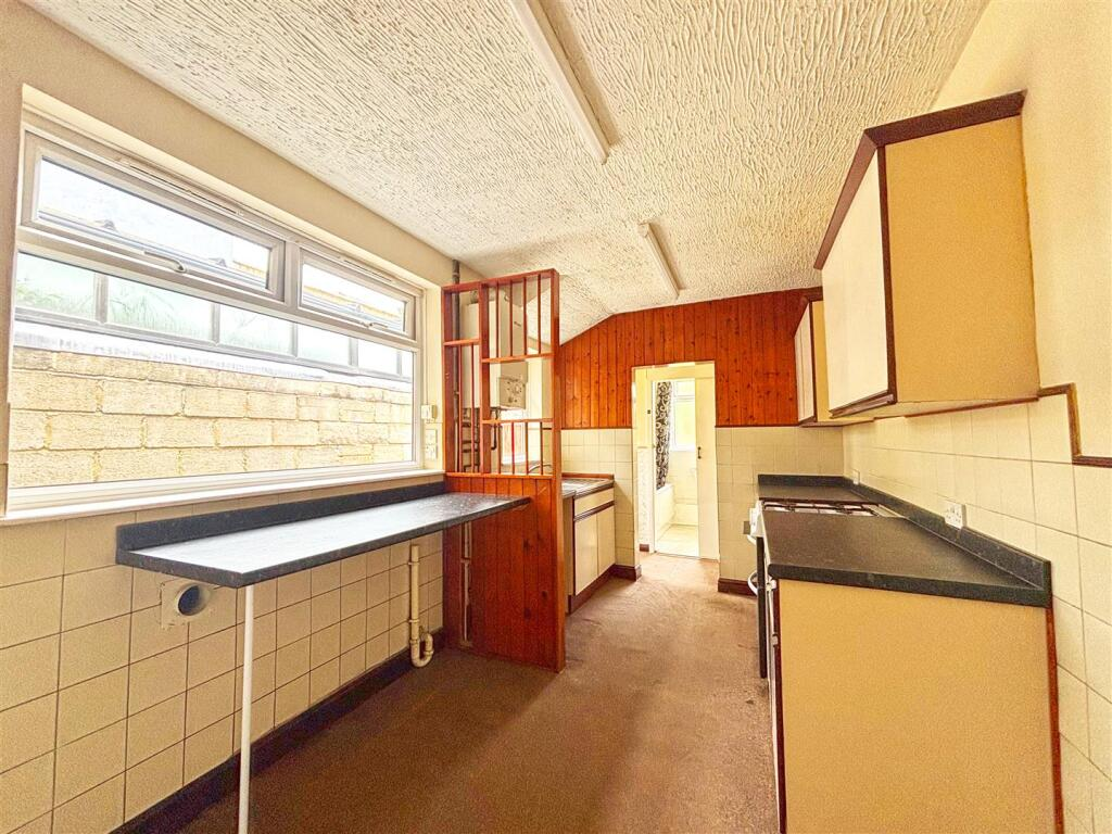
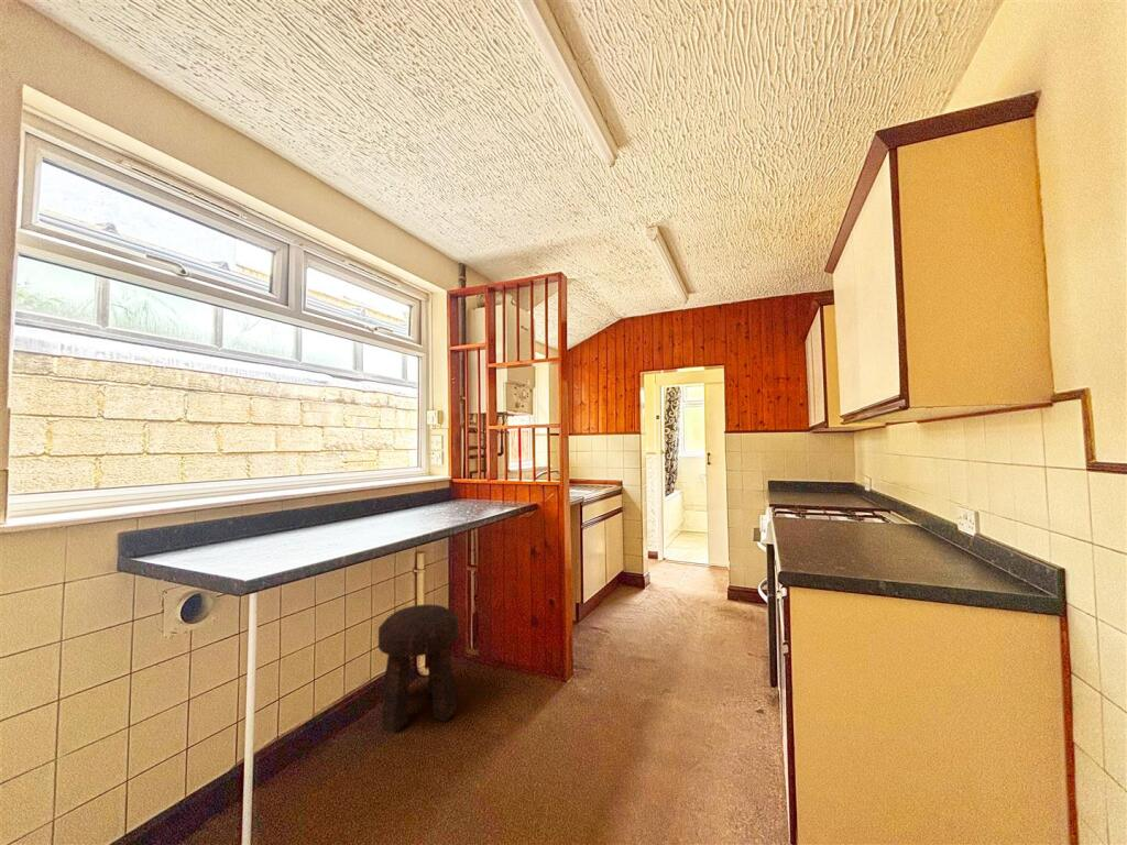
+ stool (416, 656)
